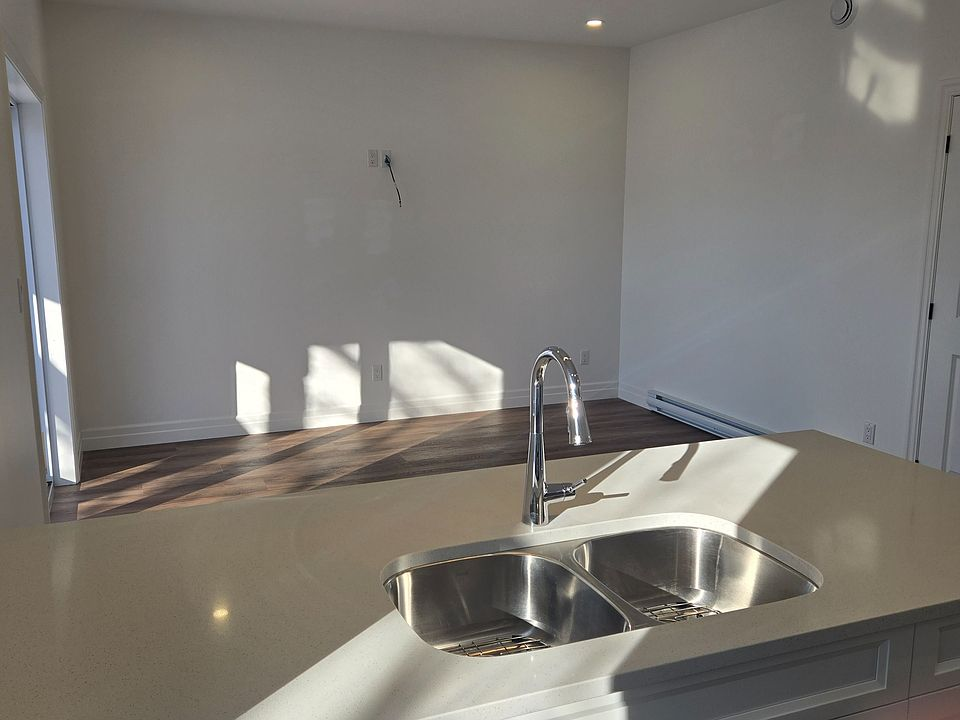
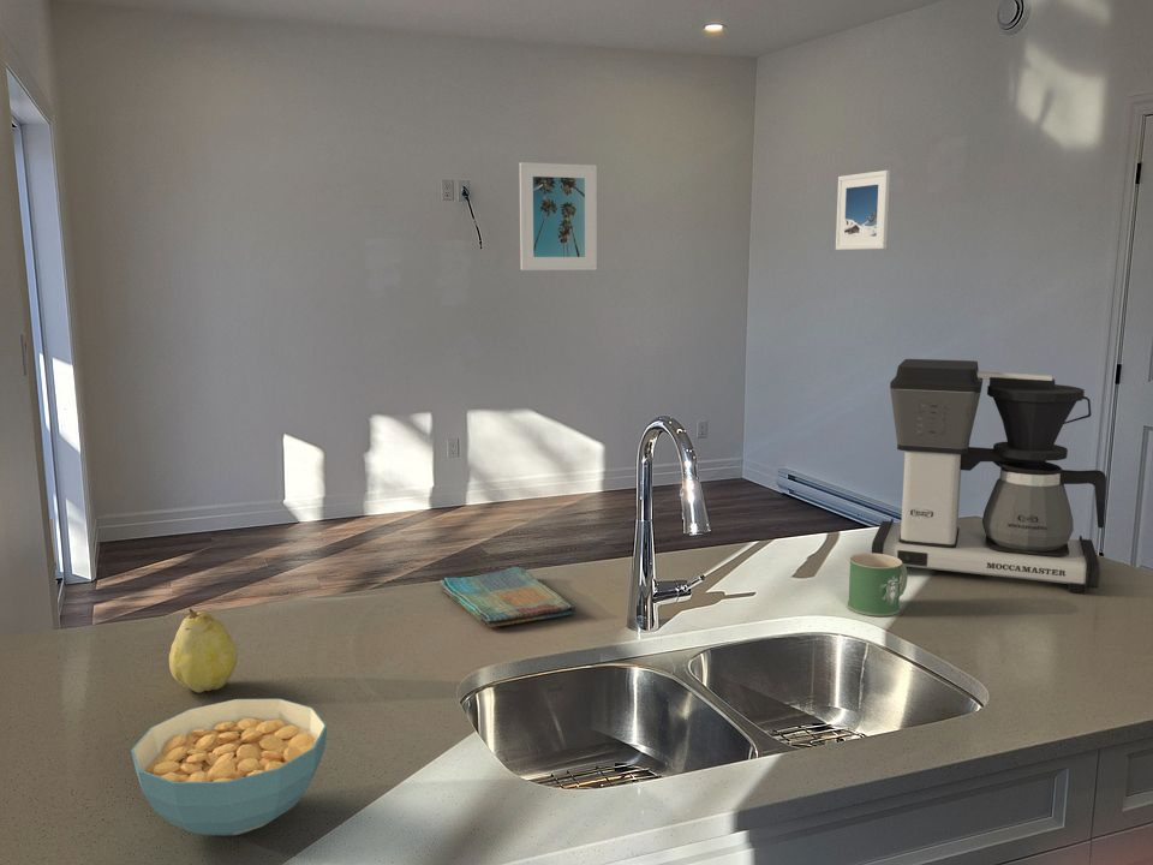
+ coffee maker (996, 464)
+ cereal bowl (234, 778)
+ fruit (203, 646)
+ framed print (558, 216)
+ dish towel (506, 595)
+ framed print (861, 211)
+ mug (880, 581)
